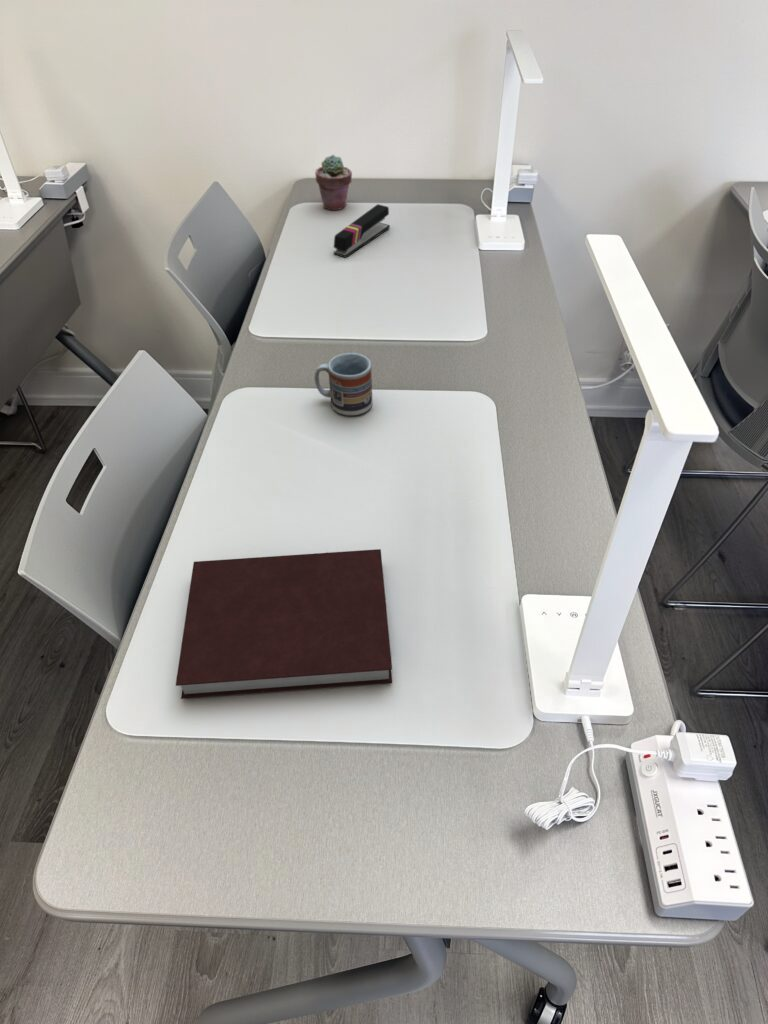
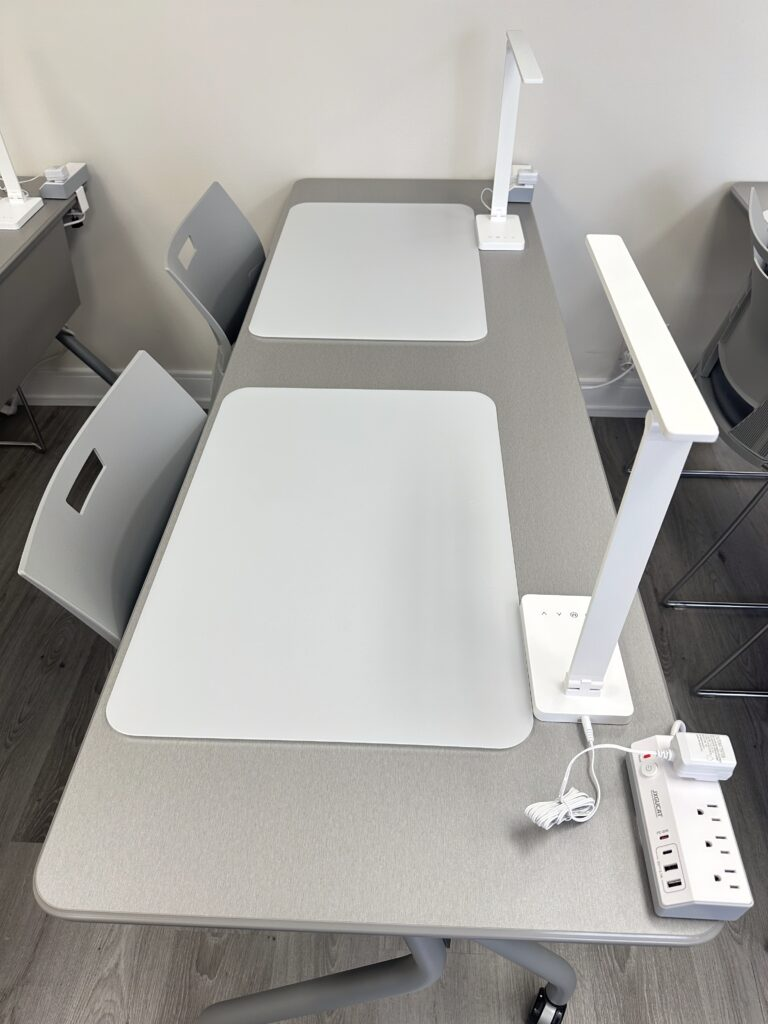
- stapler (362, 230)
- cup (342, 383)
- notebook (287, 618)
- potted succulent (333, 181)
